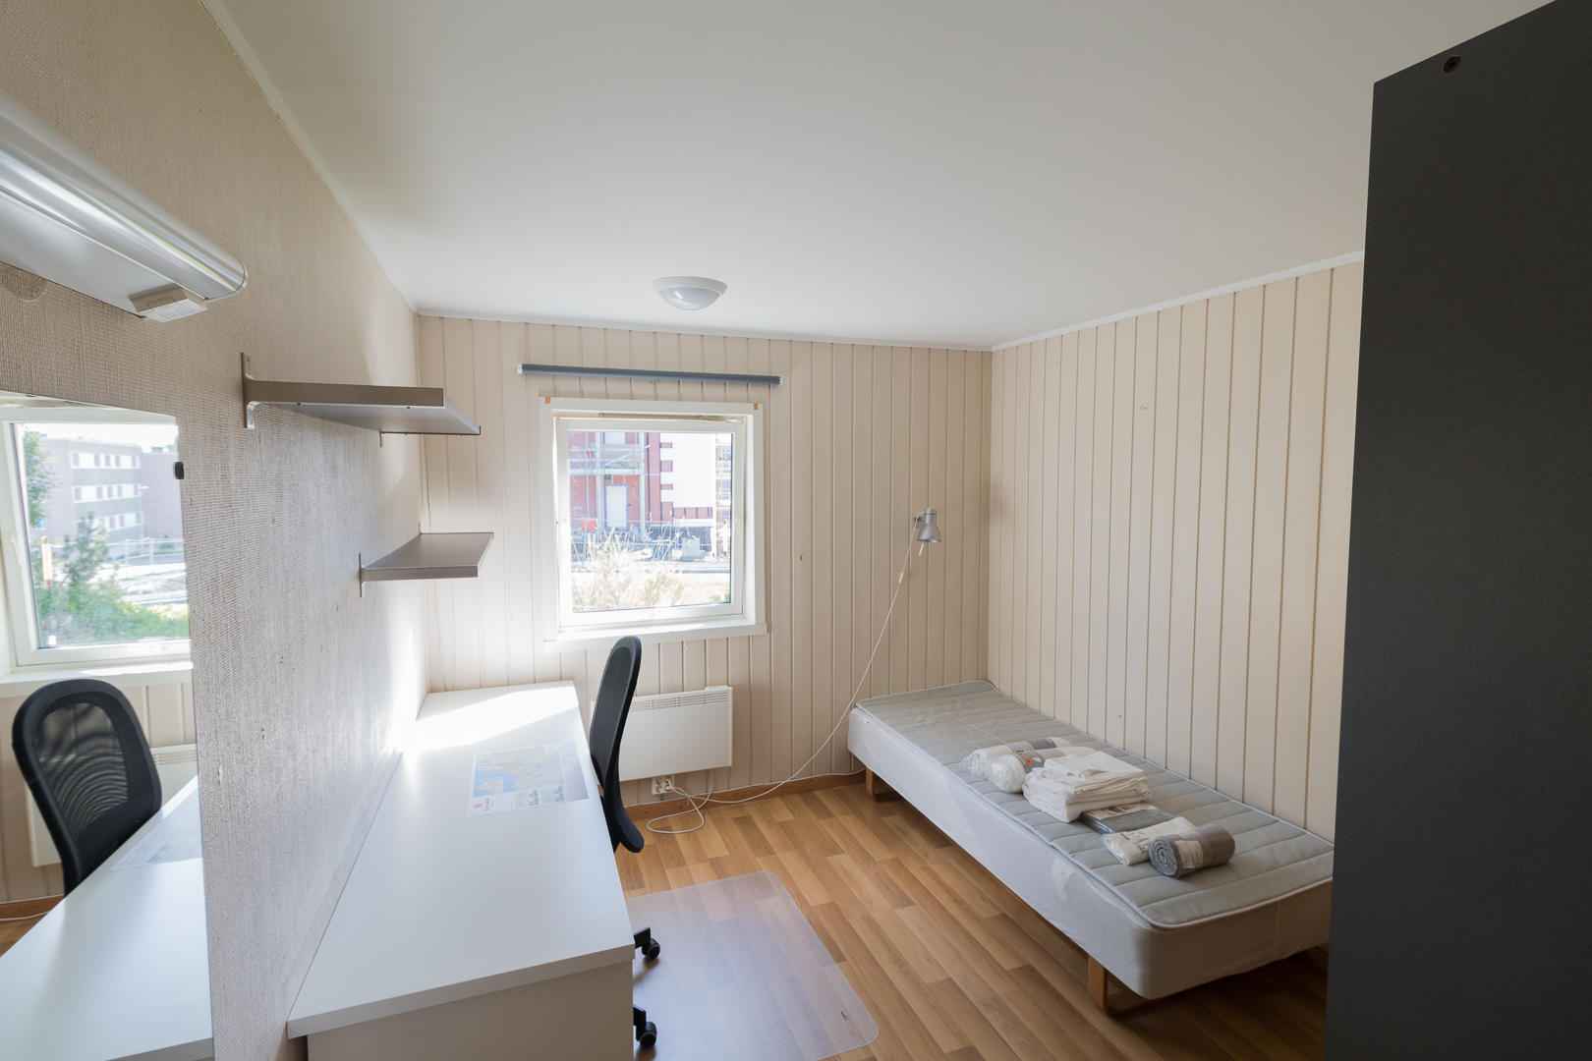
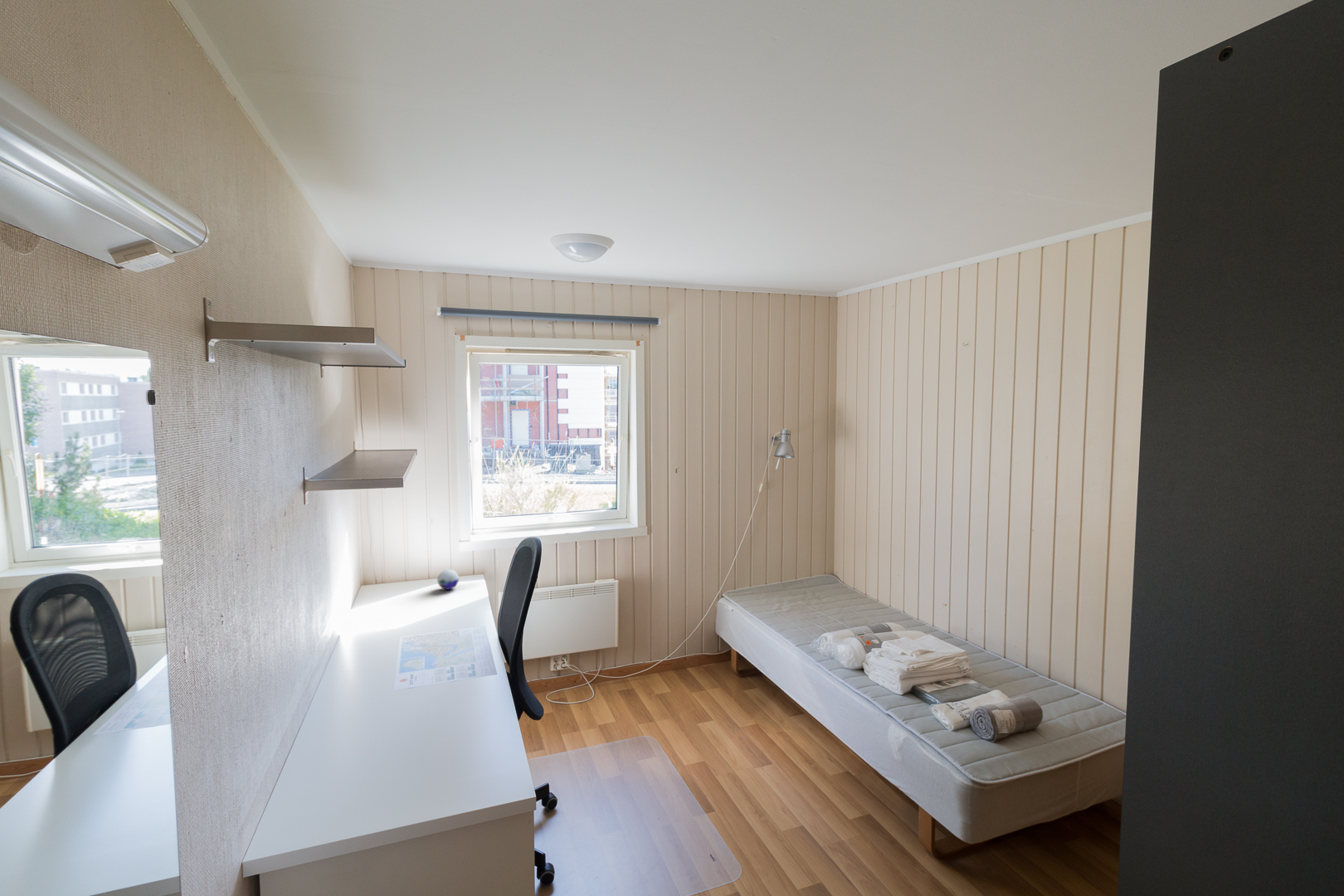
+ decorative orb (448, 579)
